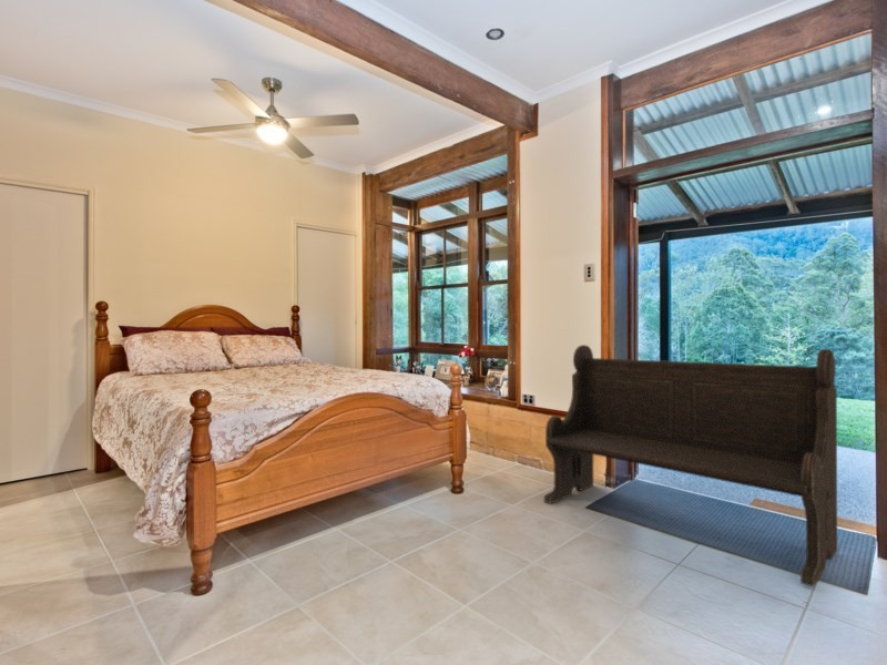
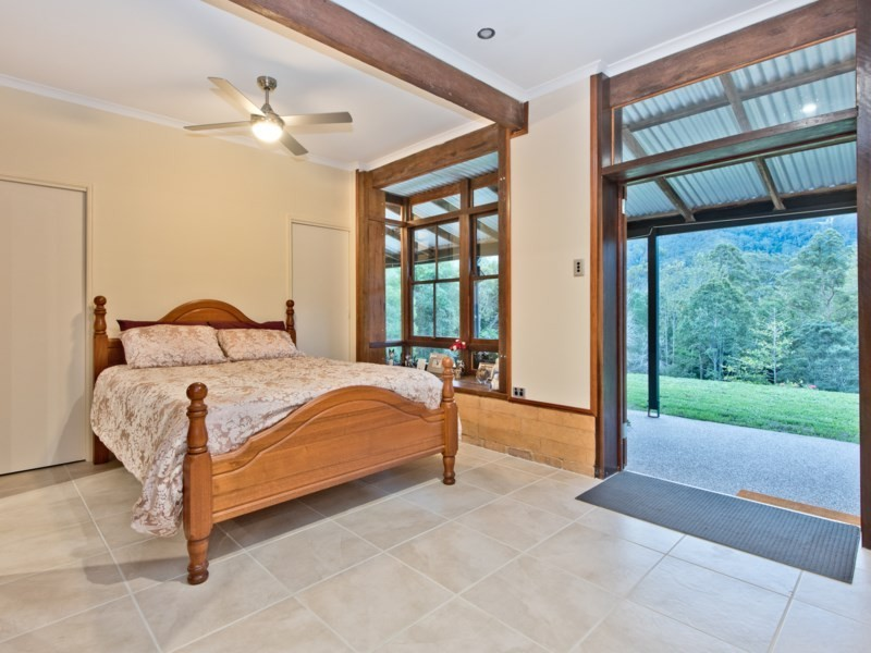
- bench (672, 434)
